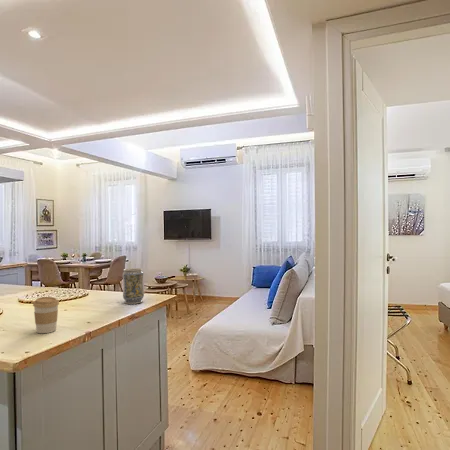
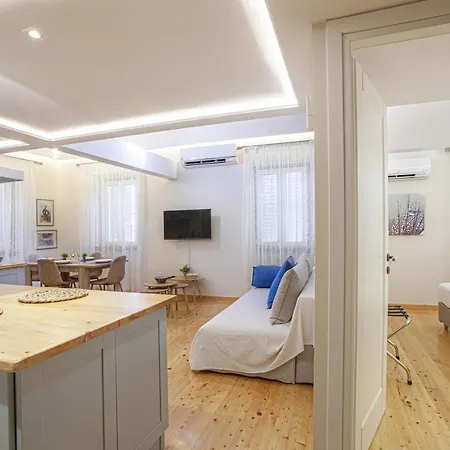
- vase (133, 285)
- coffee cup (46, 314)
